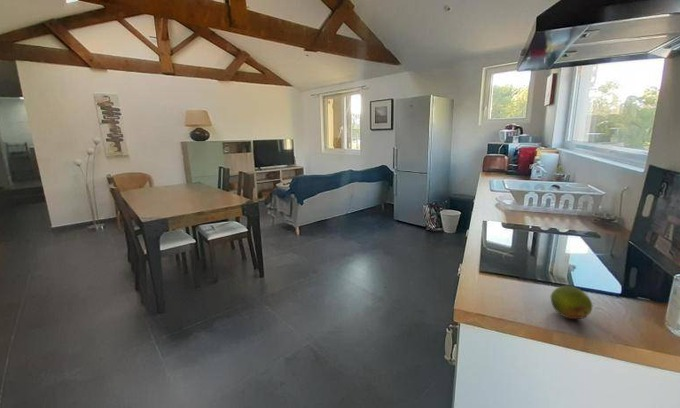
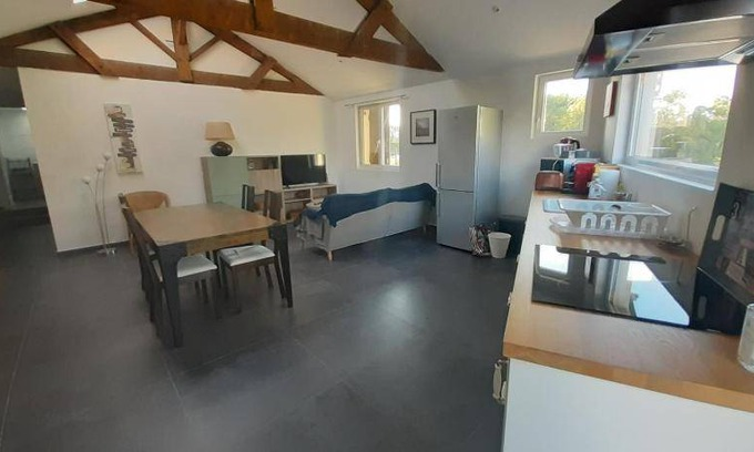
- fruit (570, 301)
